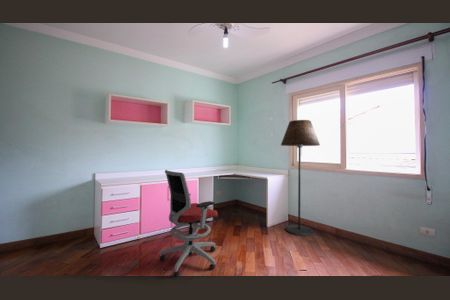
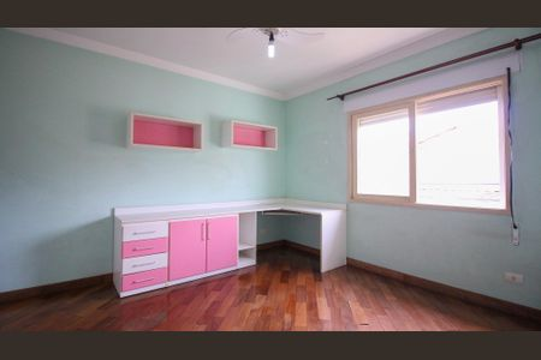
- floor lamp (299, 175)
- office chair (193, 214)
